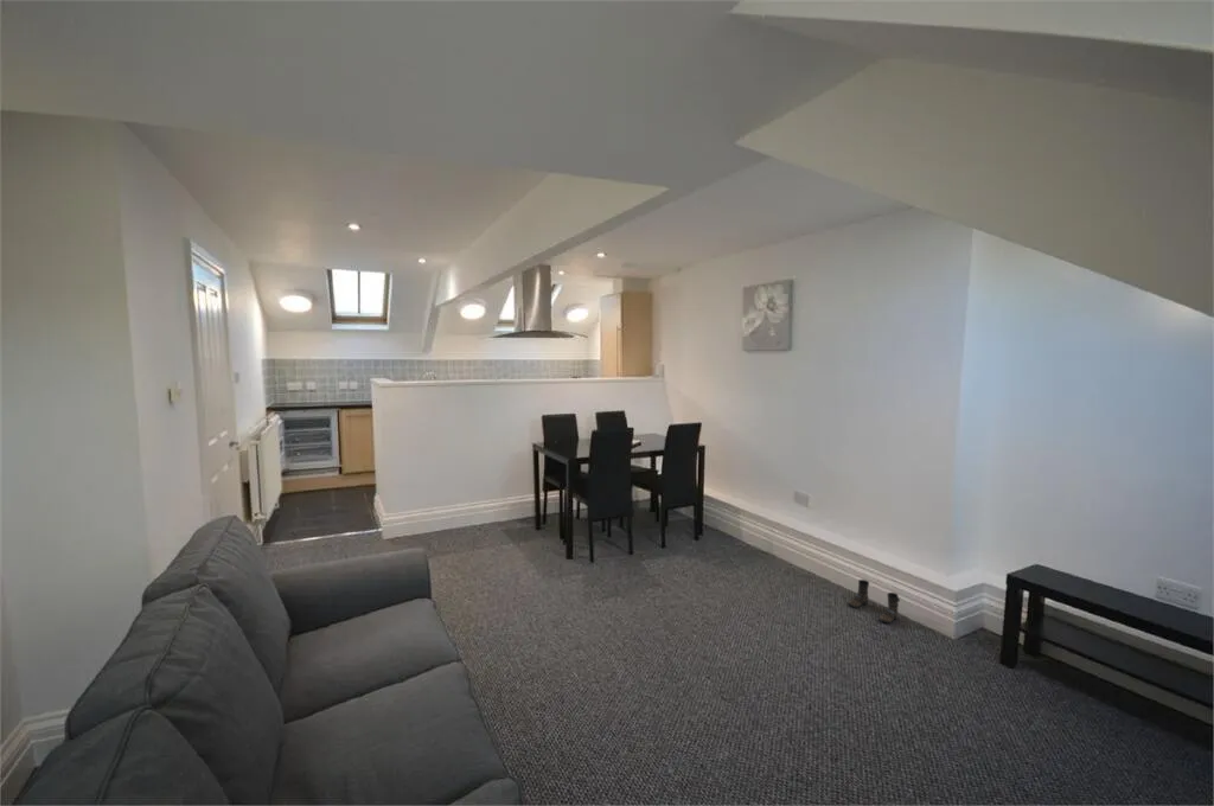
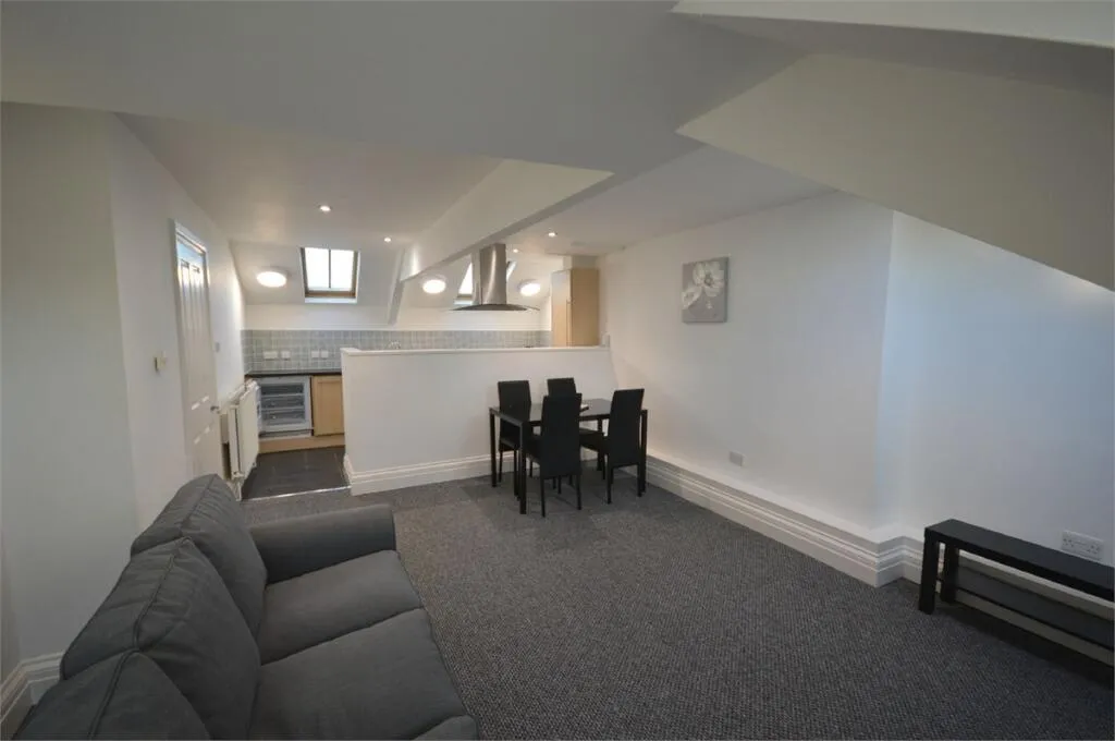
- boots (867, 600)
